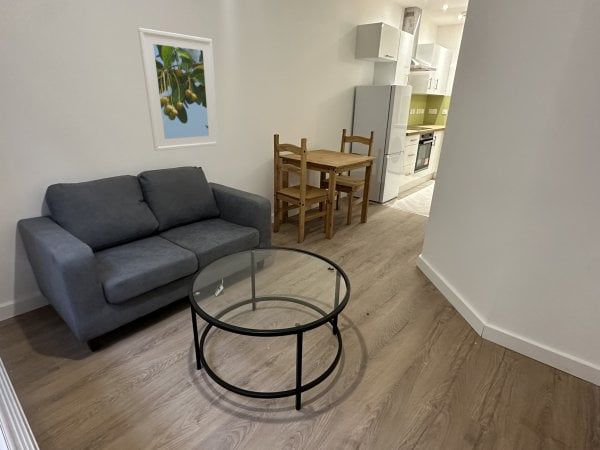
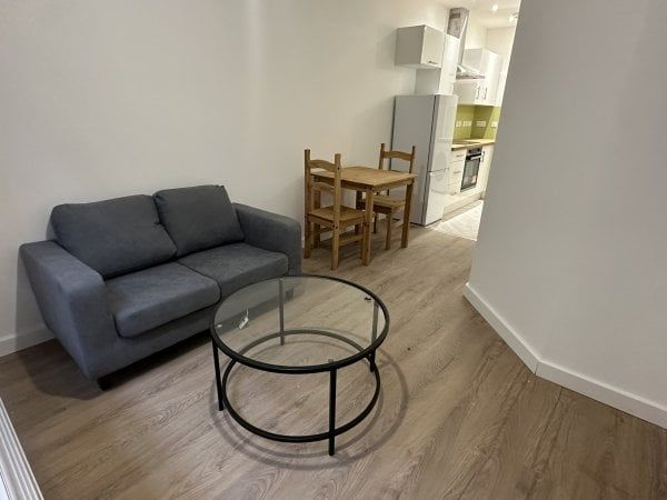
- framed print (183, 94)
